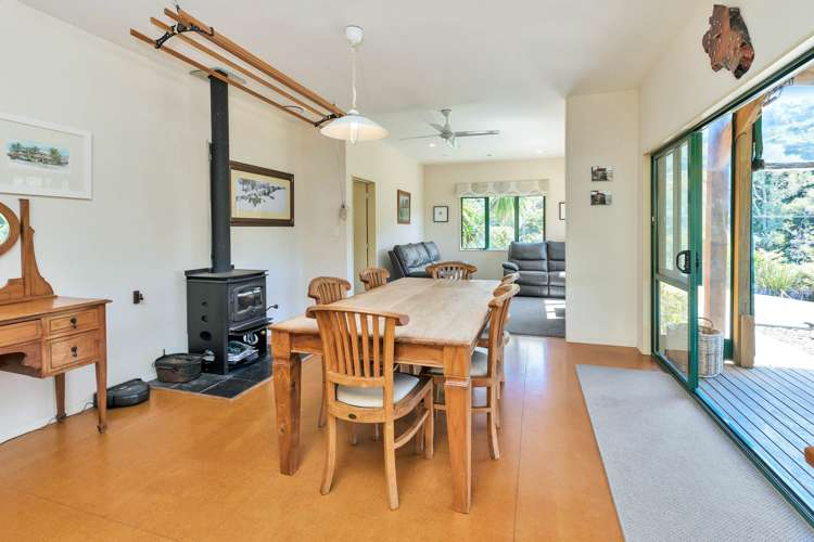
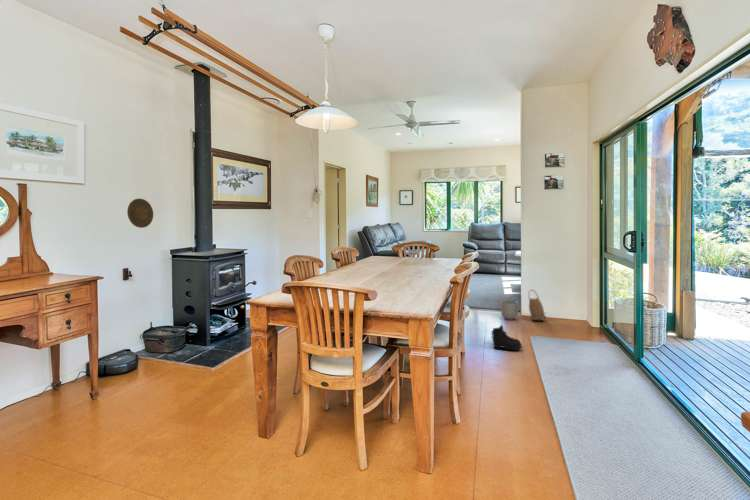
+ boots (506, 336)
+ basket (537, 305)
+ planter (509, 310)
+ decorative plate (141, 213)
